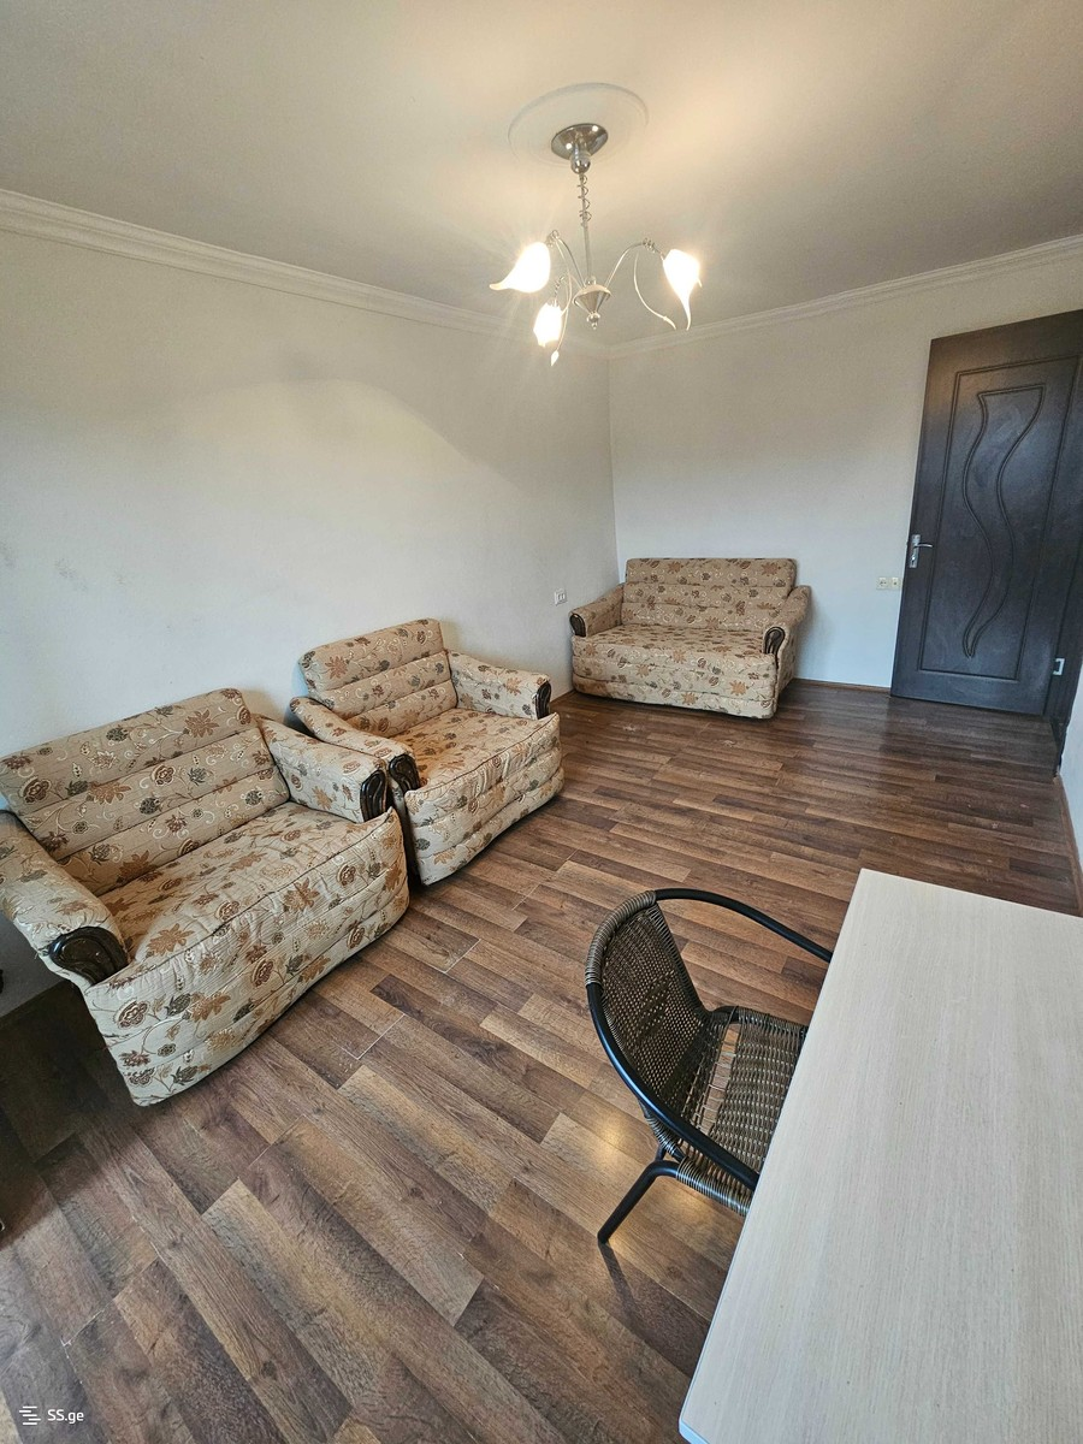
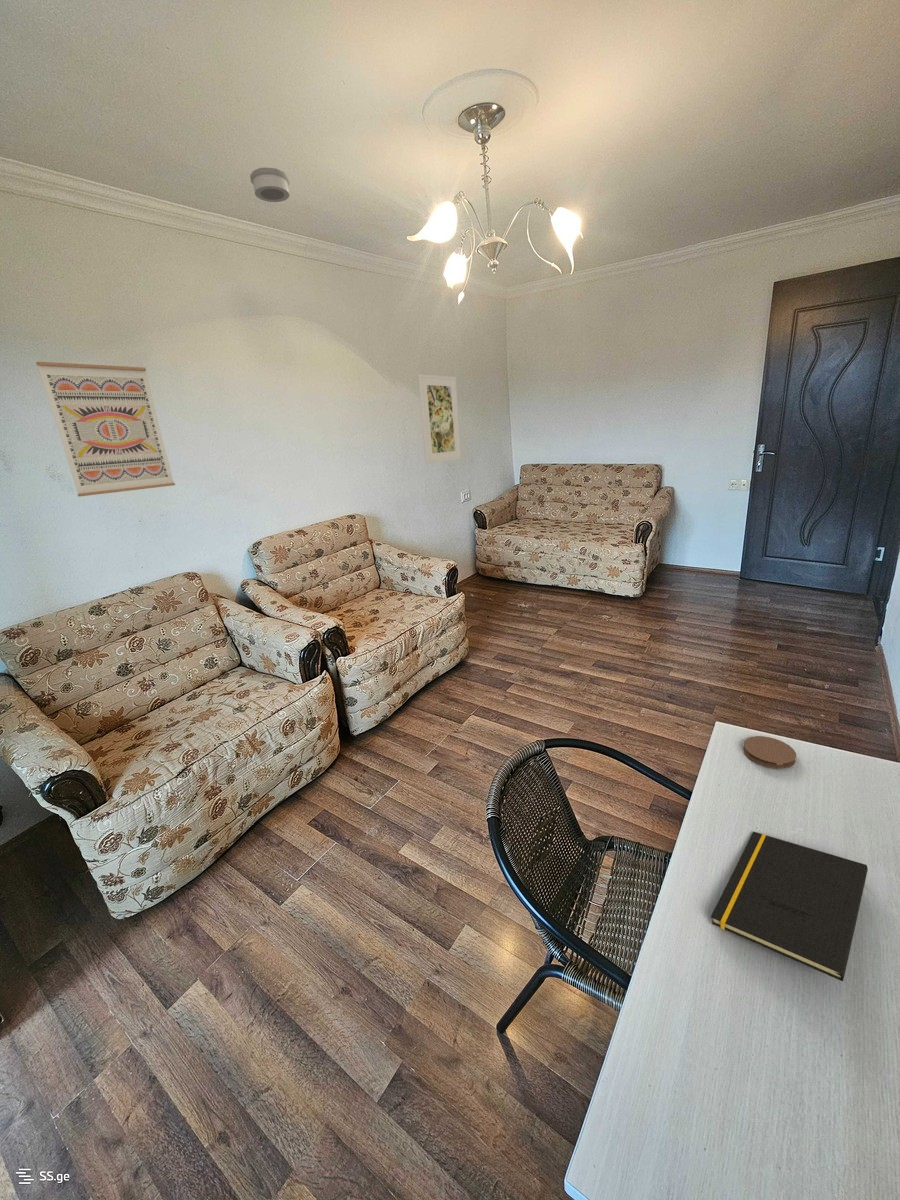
+ notepad (790, 893)
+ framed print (441, 419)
+ wall art (112, 430)
+ smoke detector (270, 182)
+ coaster (769, 751)
